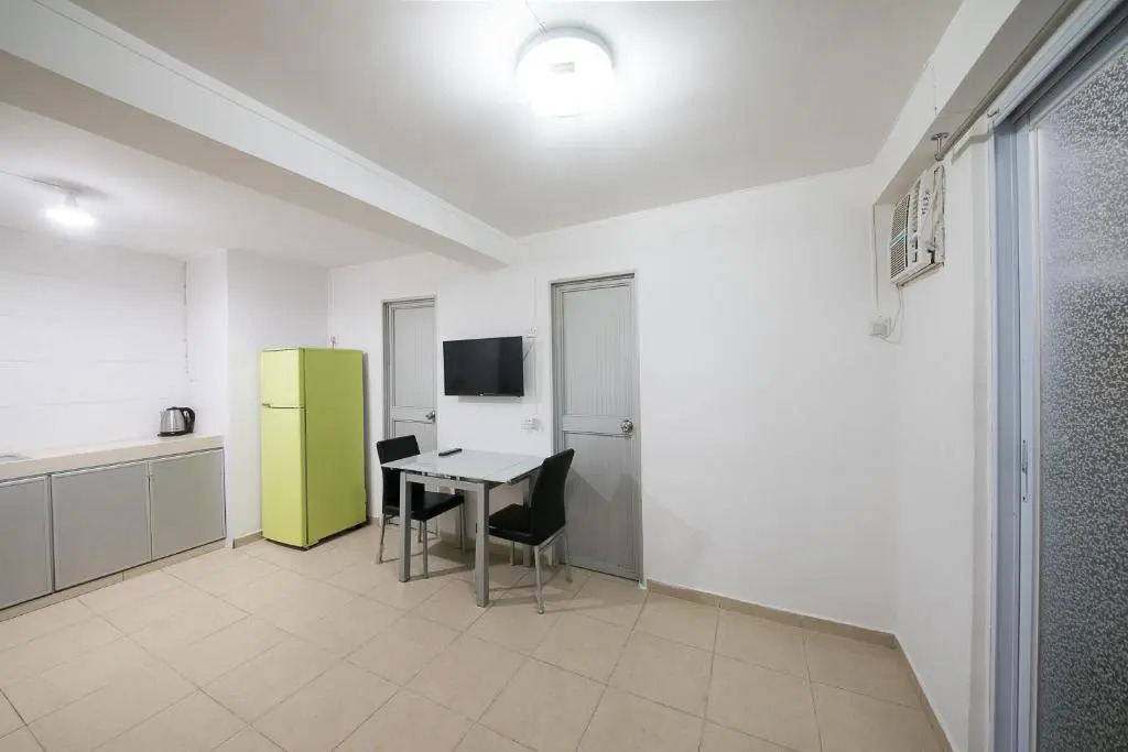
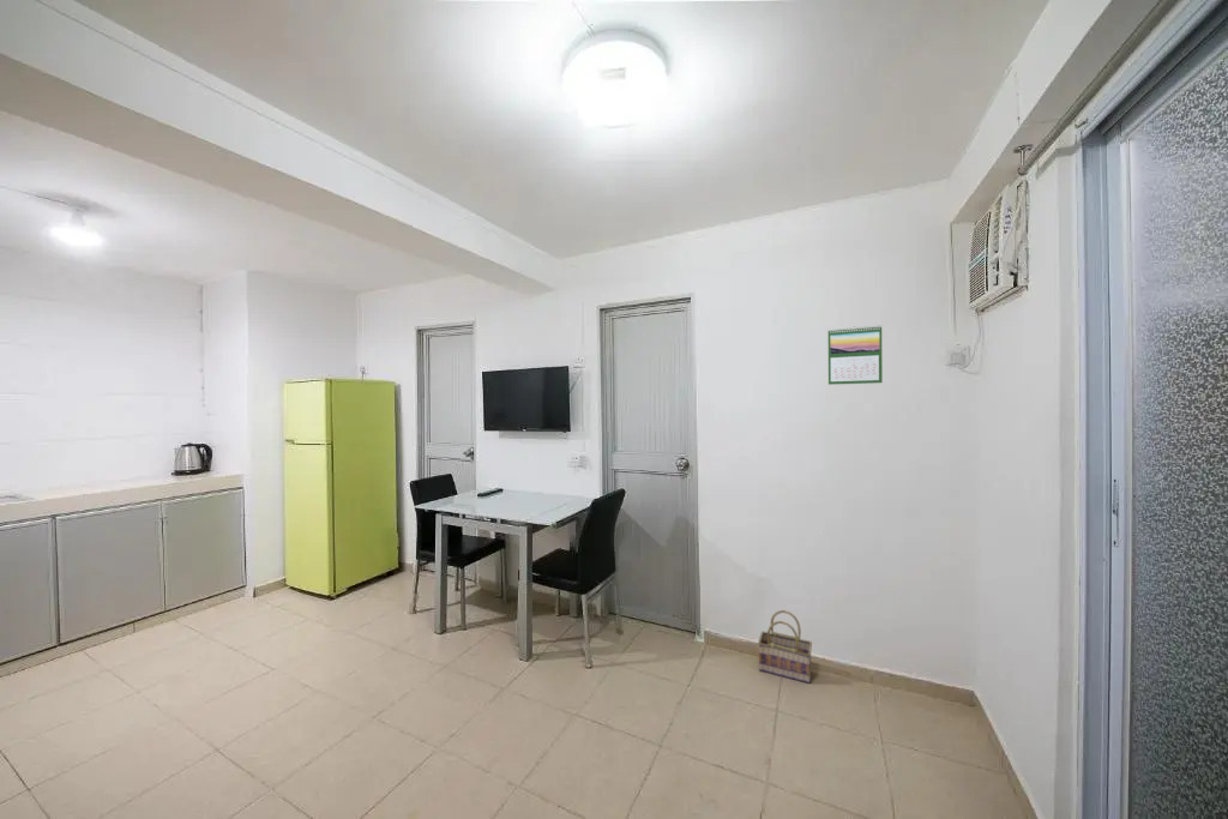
+ basket (784, 643)
+ calendar (854, 355)
